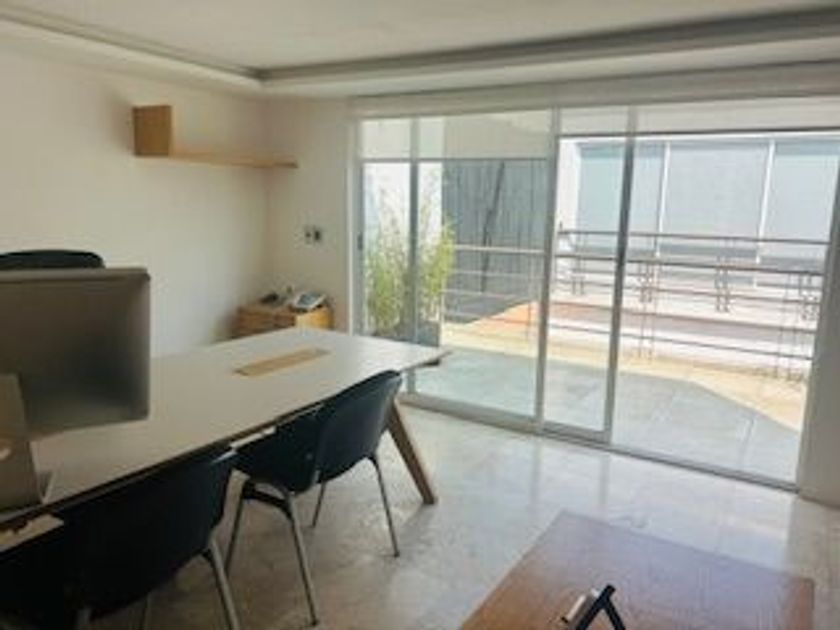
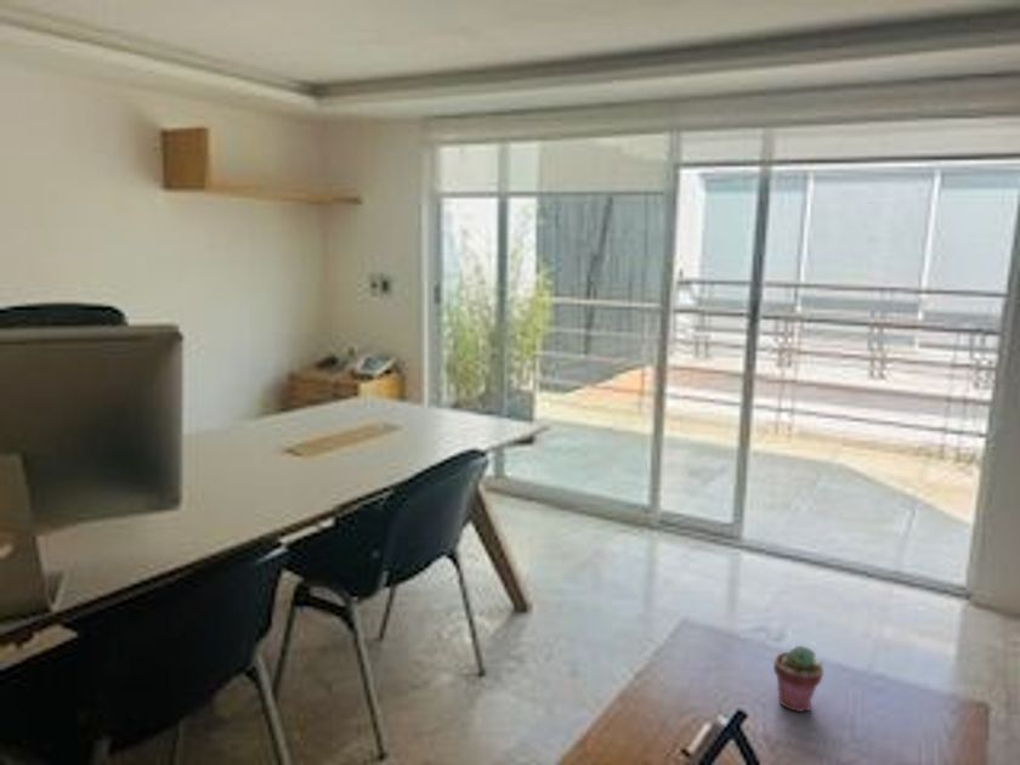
+ potted succulent (797, 675)
